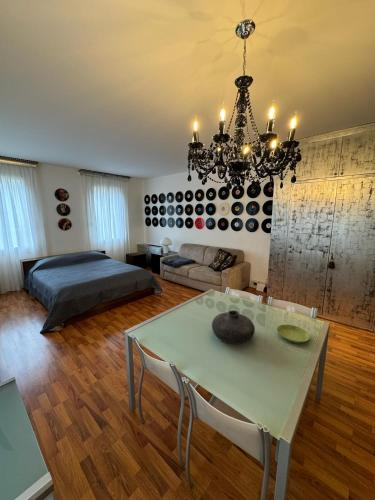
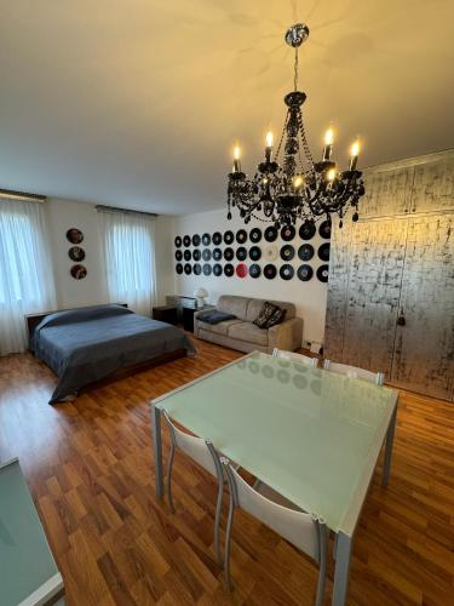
- saucer (292, 334)
- vase (232, 323)
